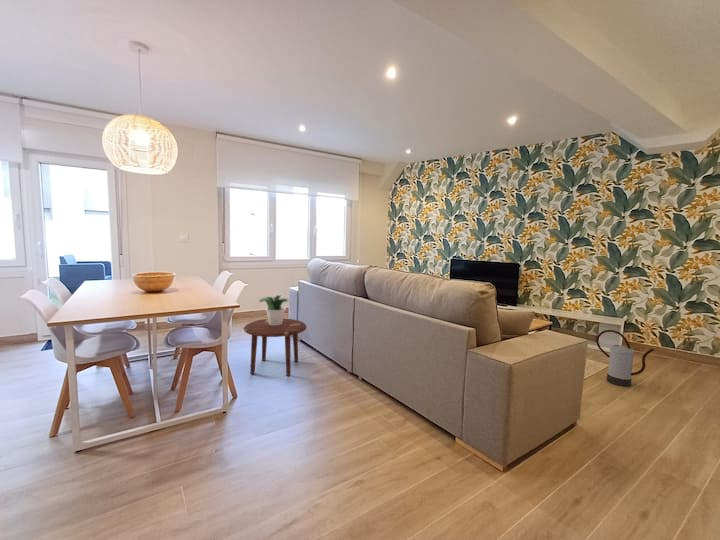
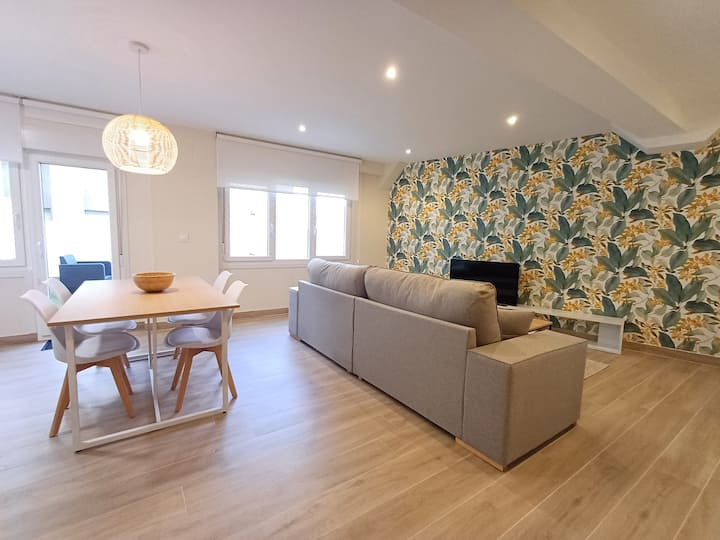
- watering can (622, 357)
- potted plant (274, 310)
- side table (266, 346)
